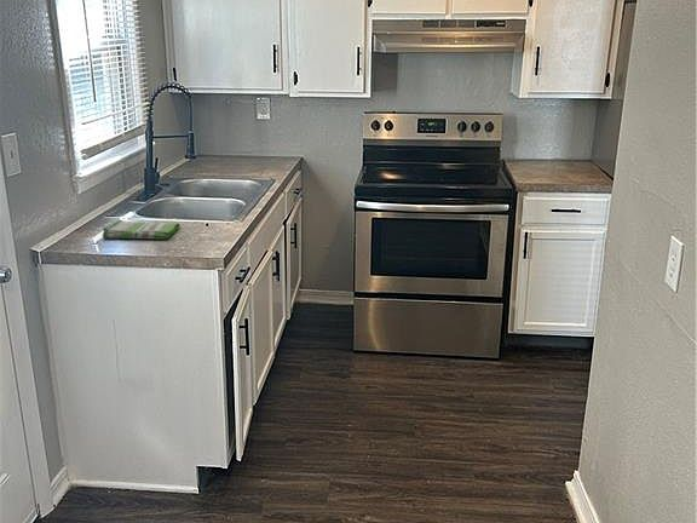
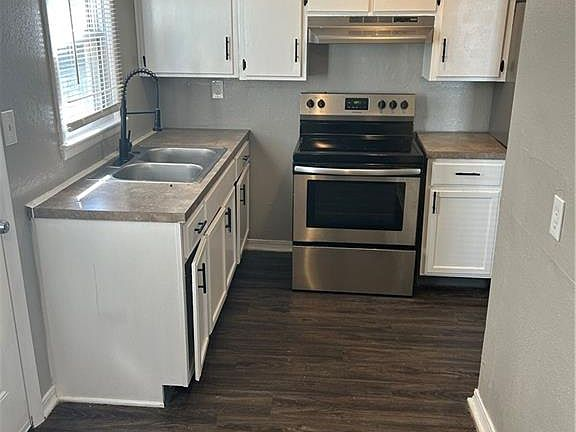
- dish towel (142, 228)
